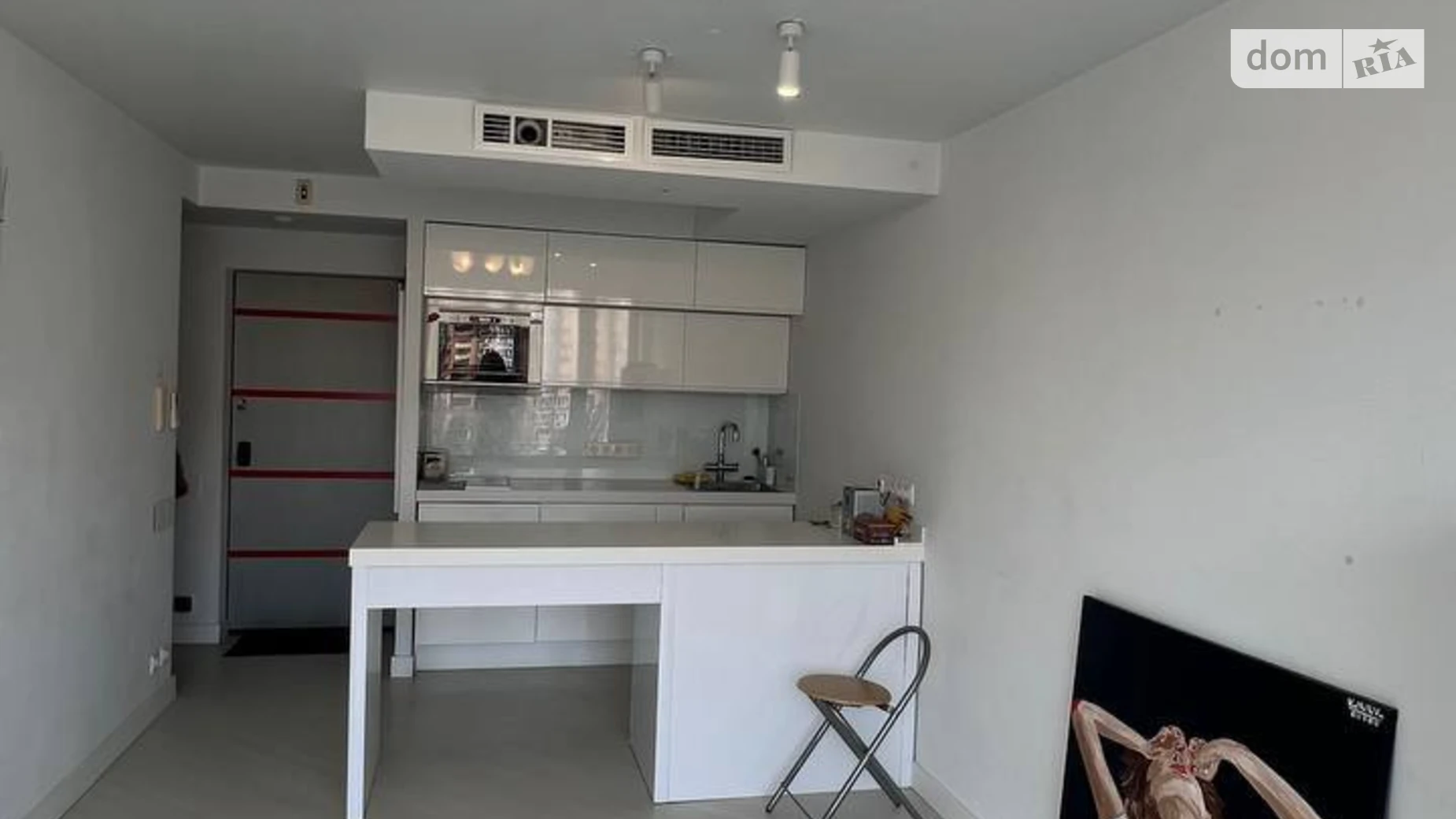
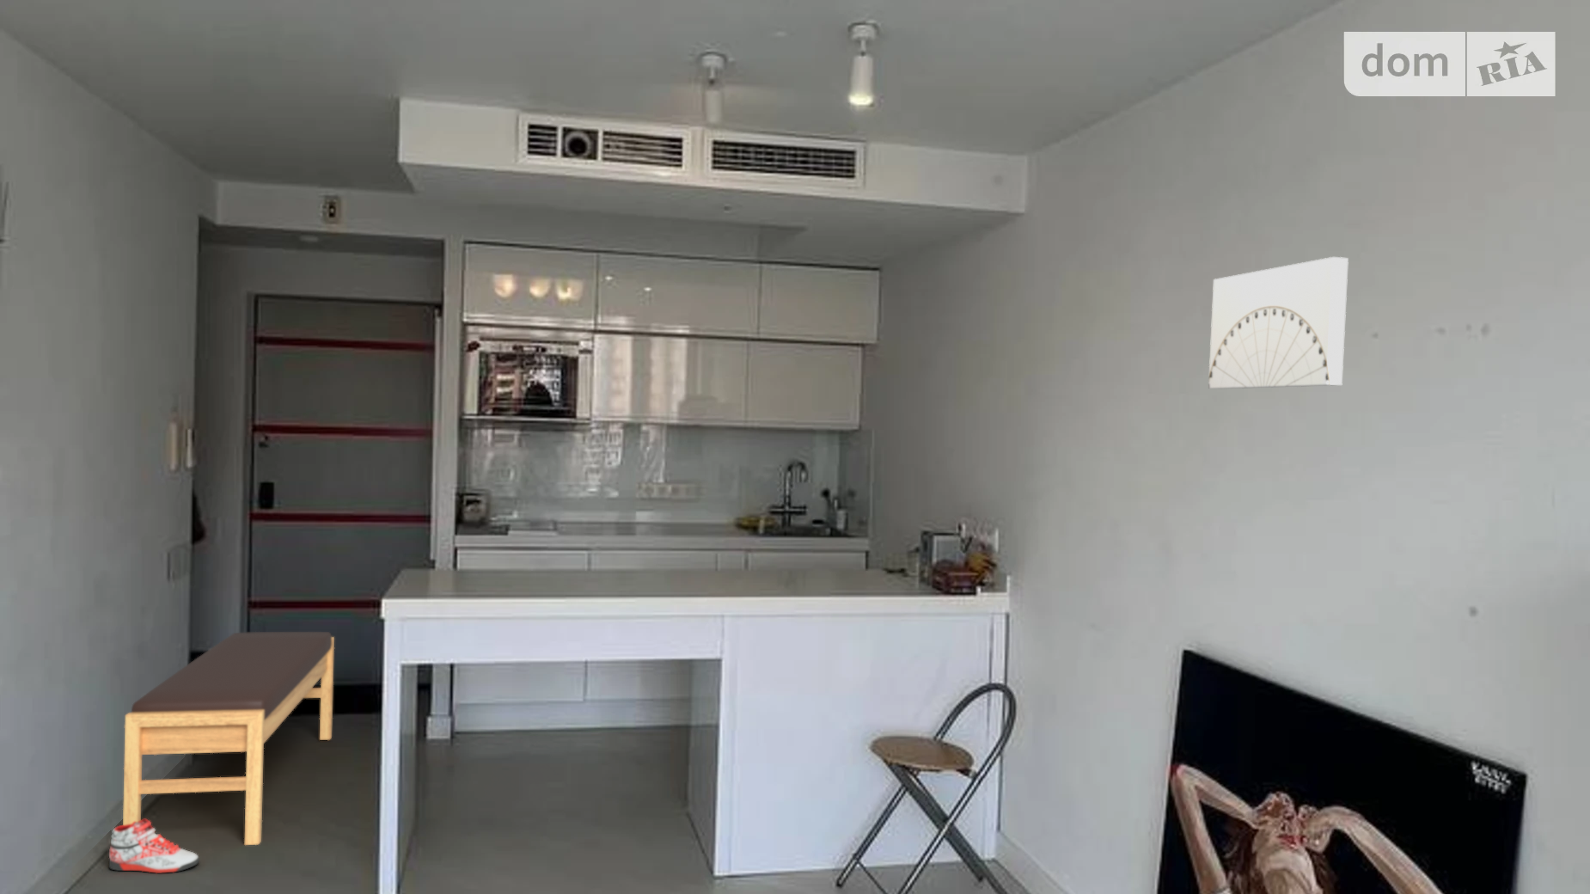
+ sneaker (154, 844)
+ bench (245, 723)
+ wall art (1273, 327)
